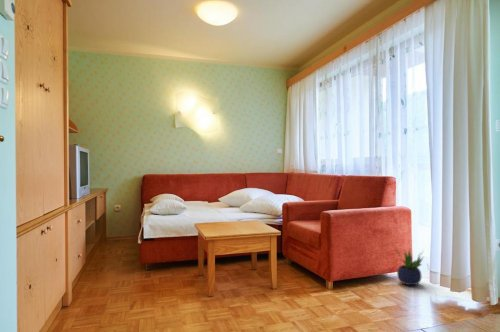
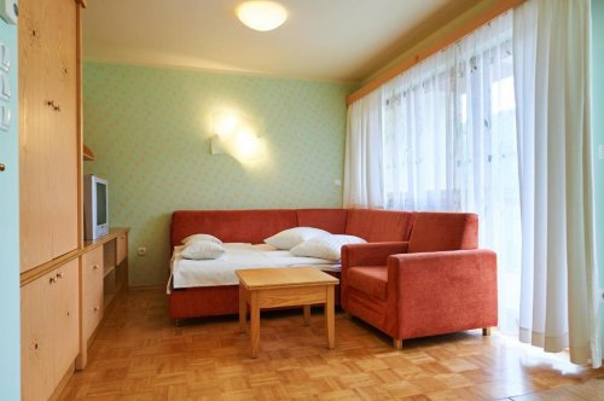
- potted plant (411, 266)
